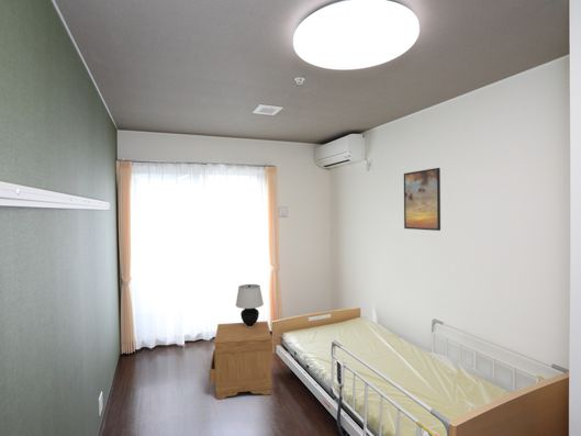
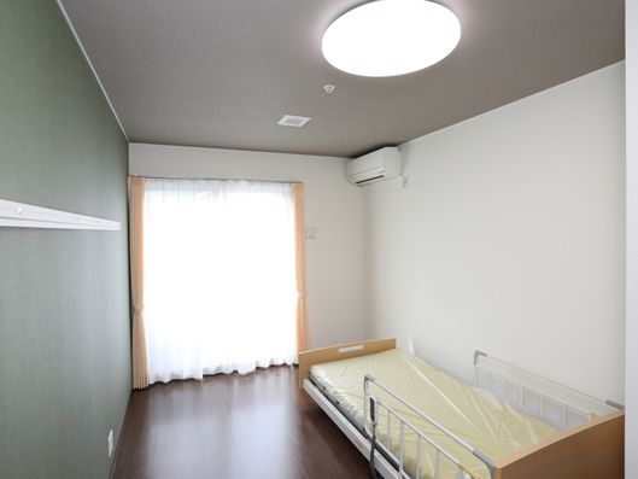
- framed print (421, 200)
- table lamp (249, 304)
- nightstand (241, 357)
